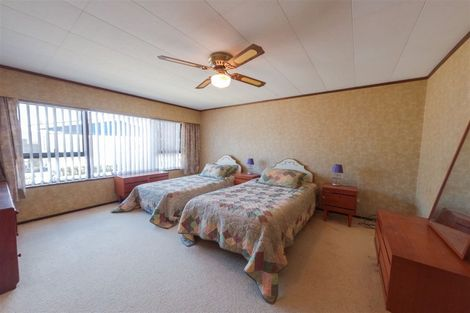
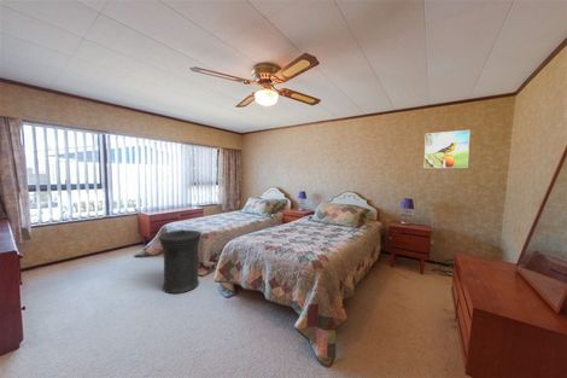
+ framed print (445, 150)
+ trash can (181, 257)
